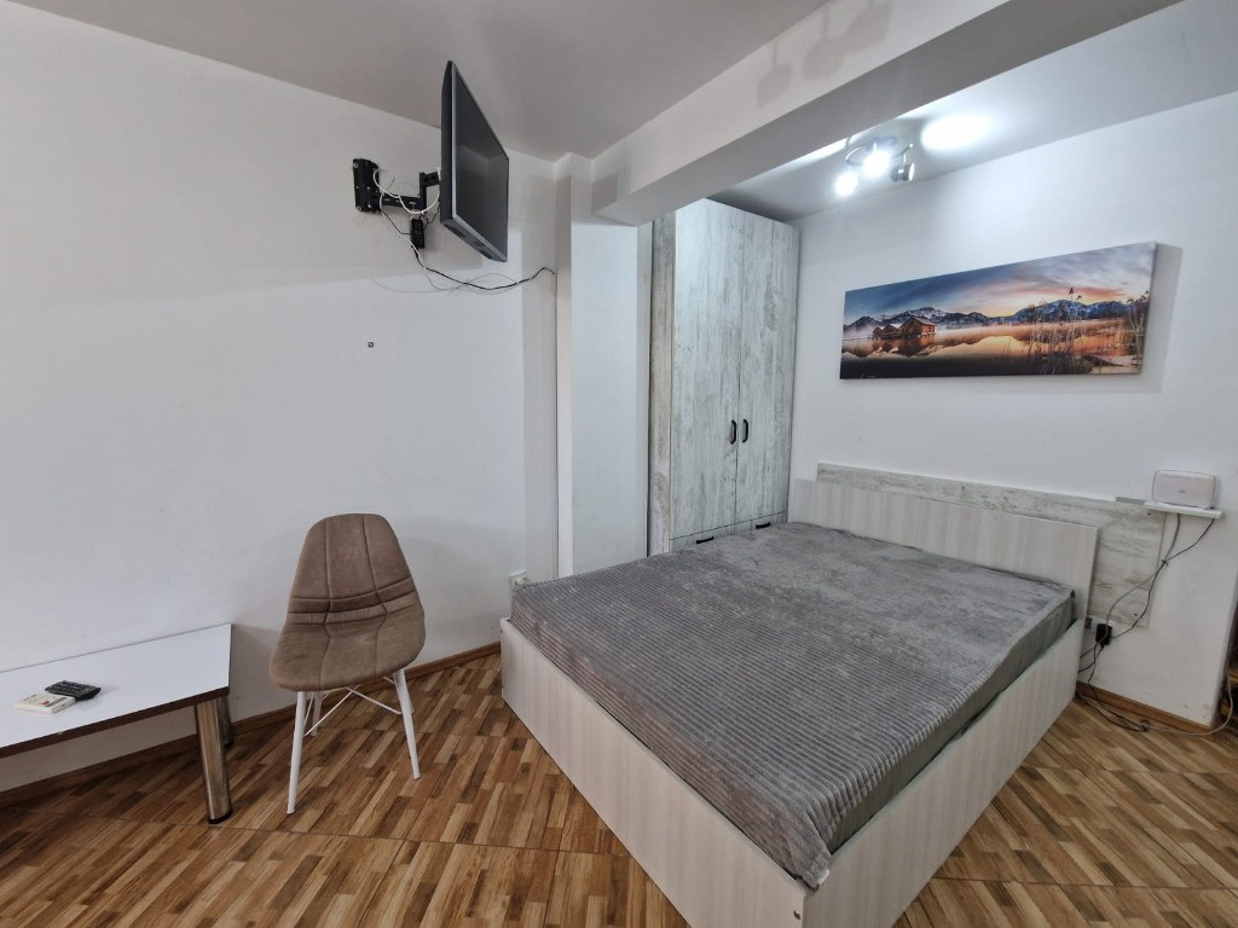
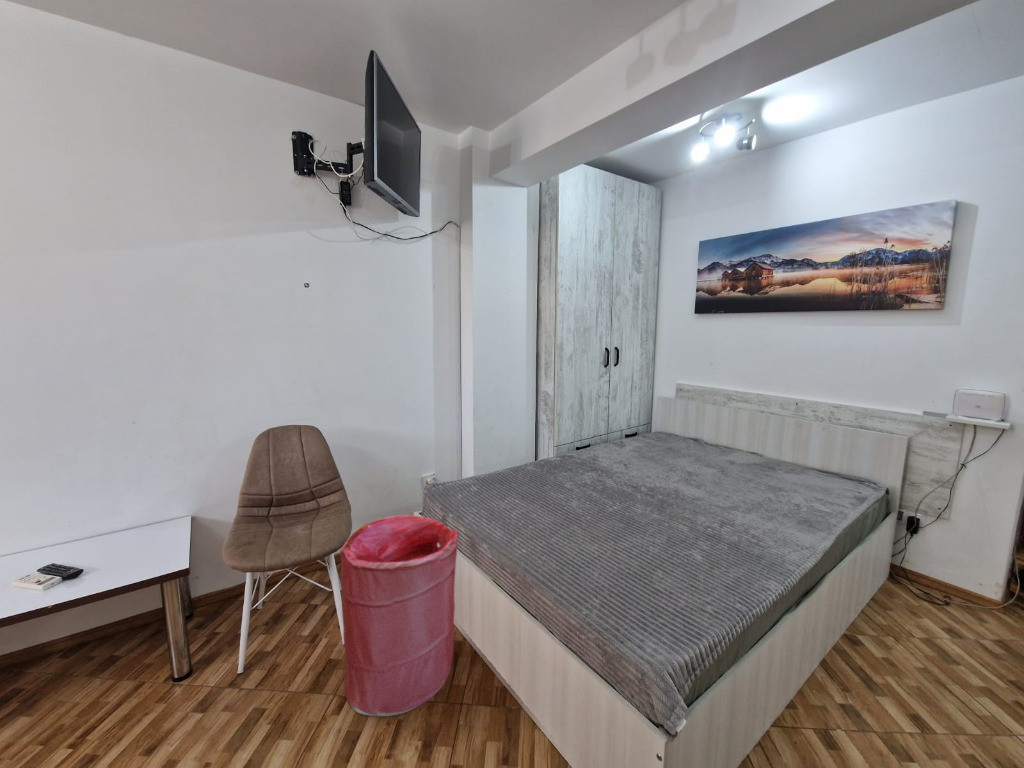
+ laundry hamper (402, 601)
